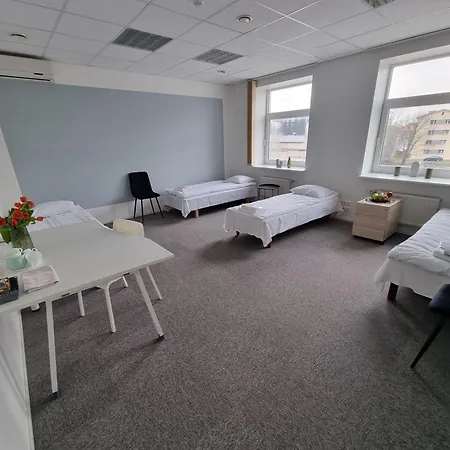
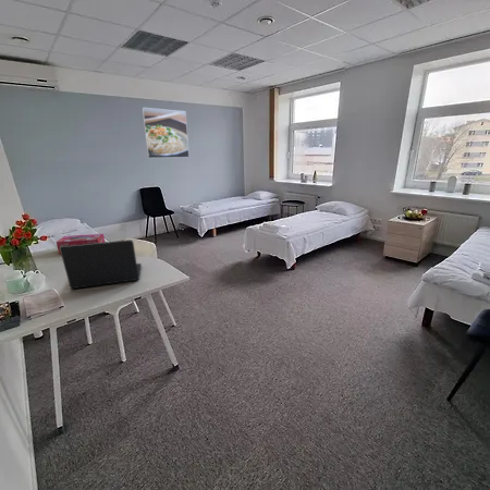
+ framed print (167, 134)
+ tissue box (82, 243)
+ laptop (105, 257)
